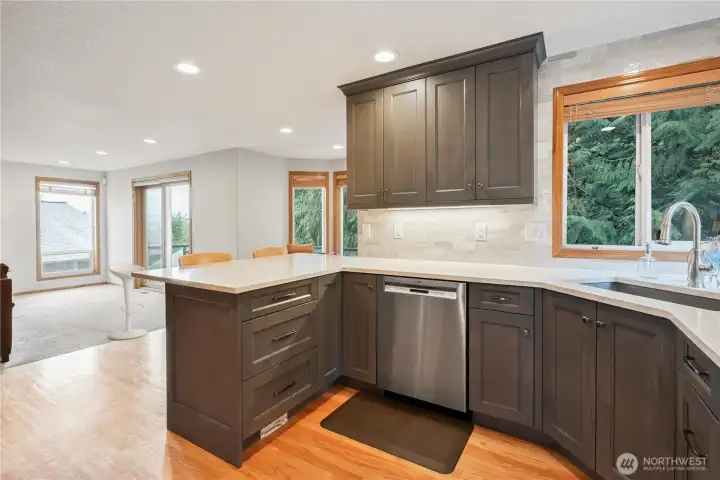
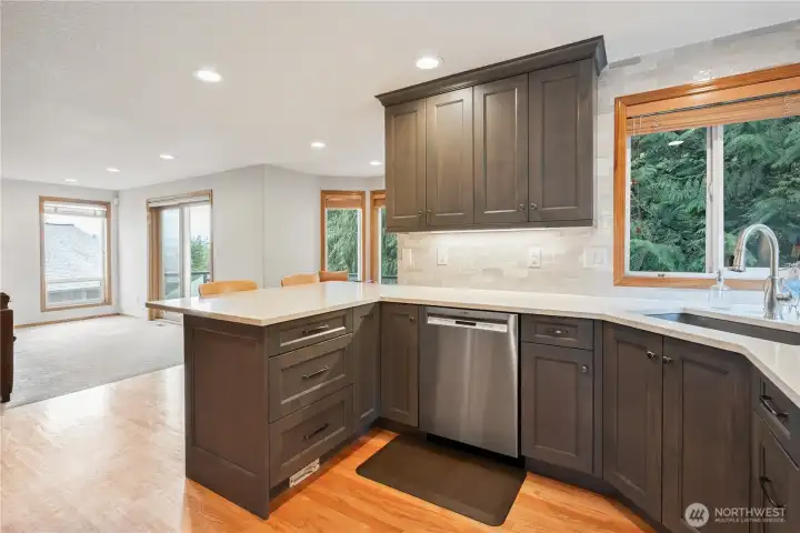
- bar stool (128, 299)
